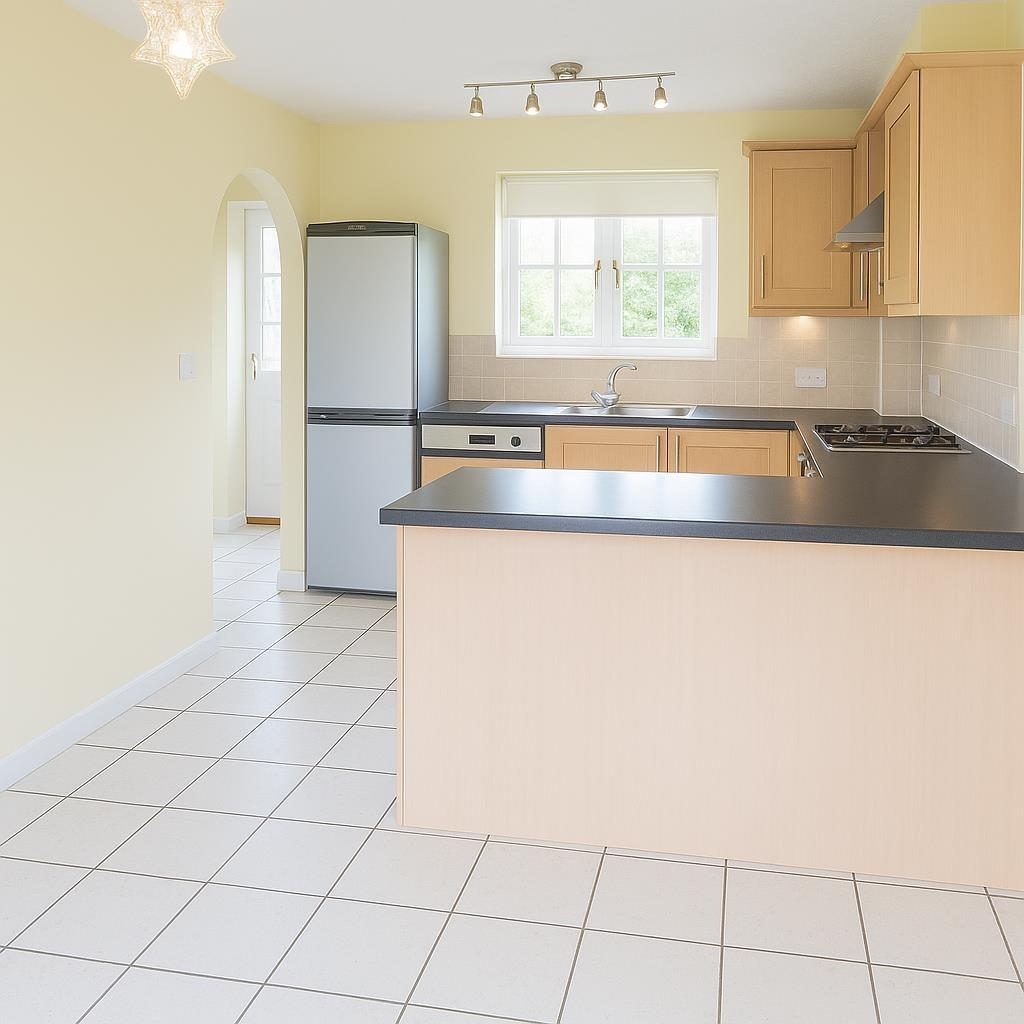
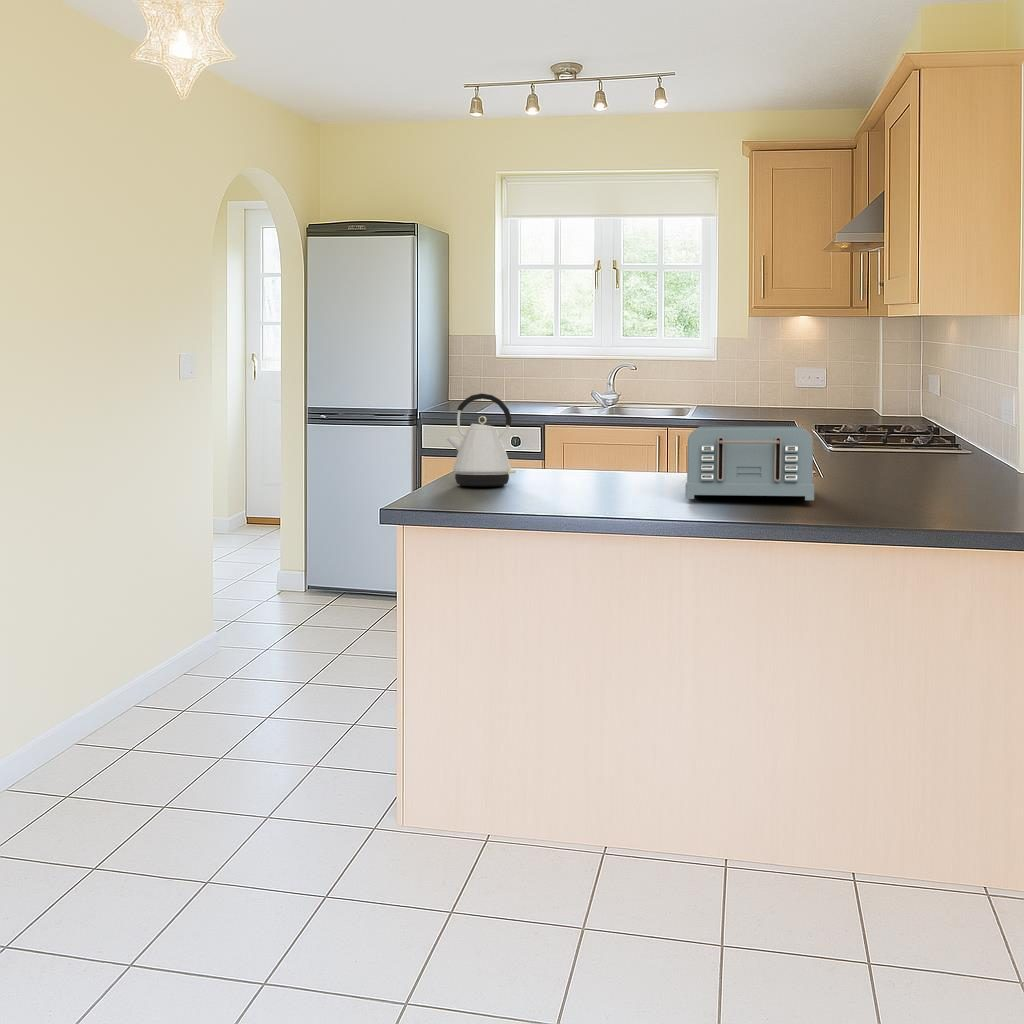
+ kettle (480, 439)
+ toaster (749, 462)
